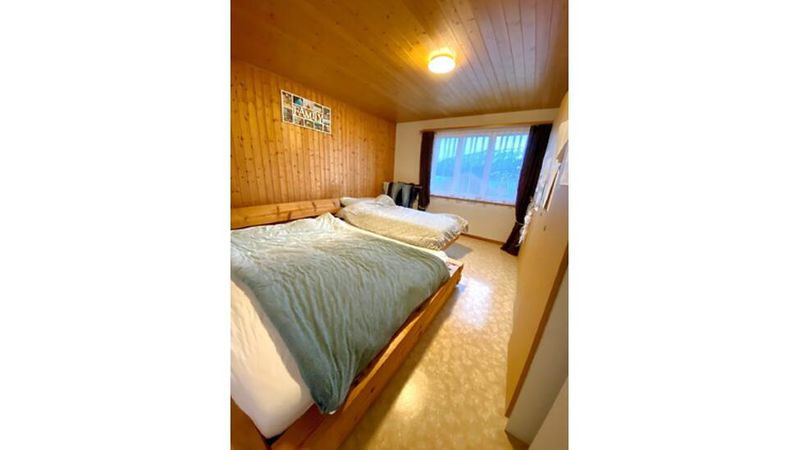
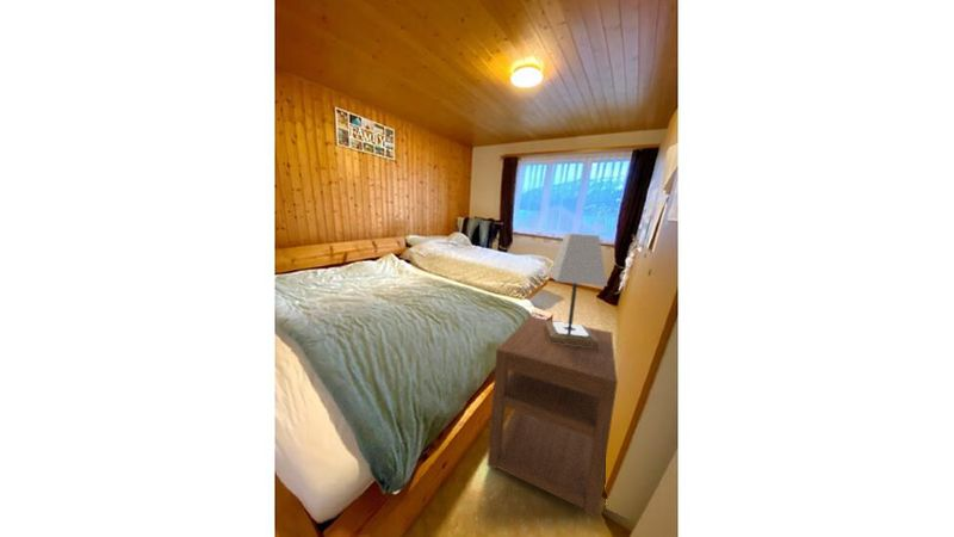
+ lamp (575, 285)
+ nightstand (555, 393)
